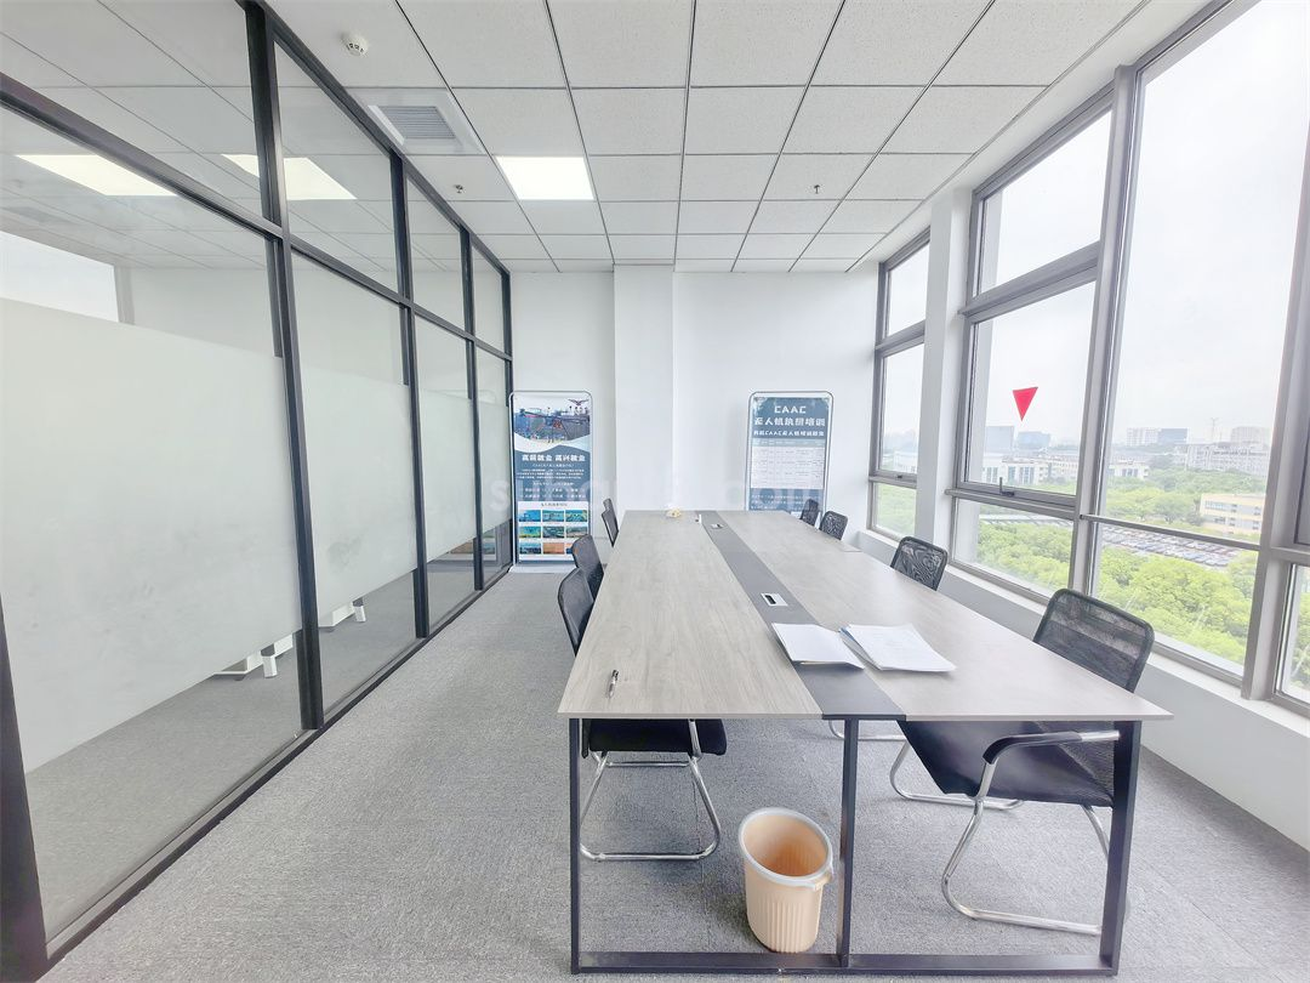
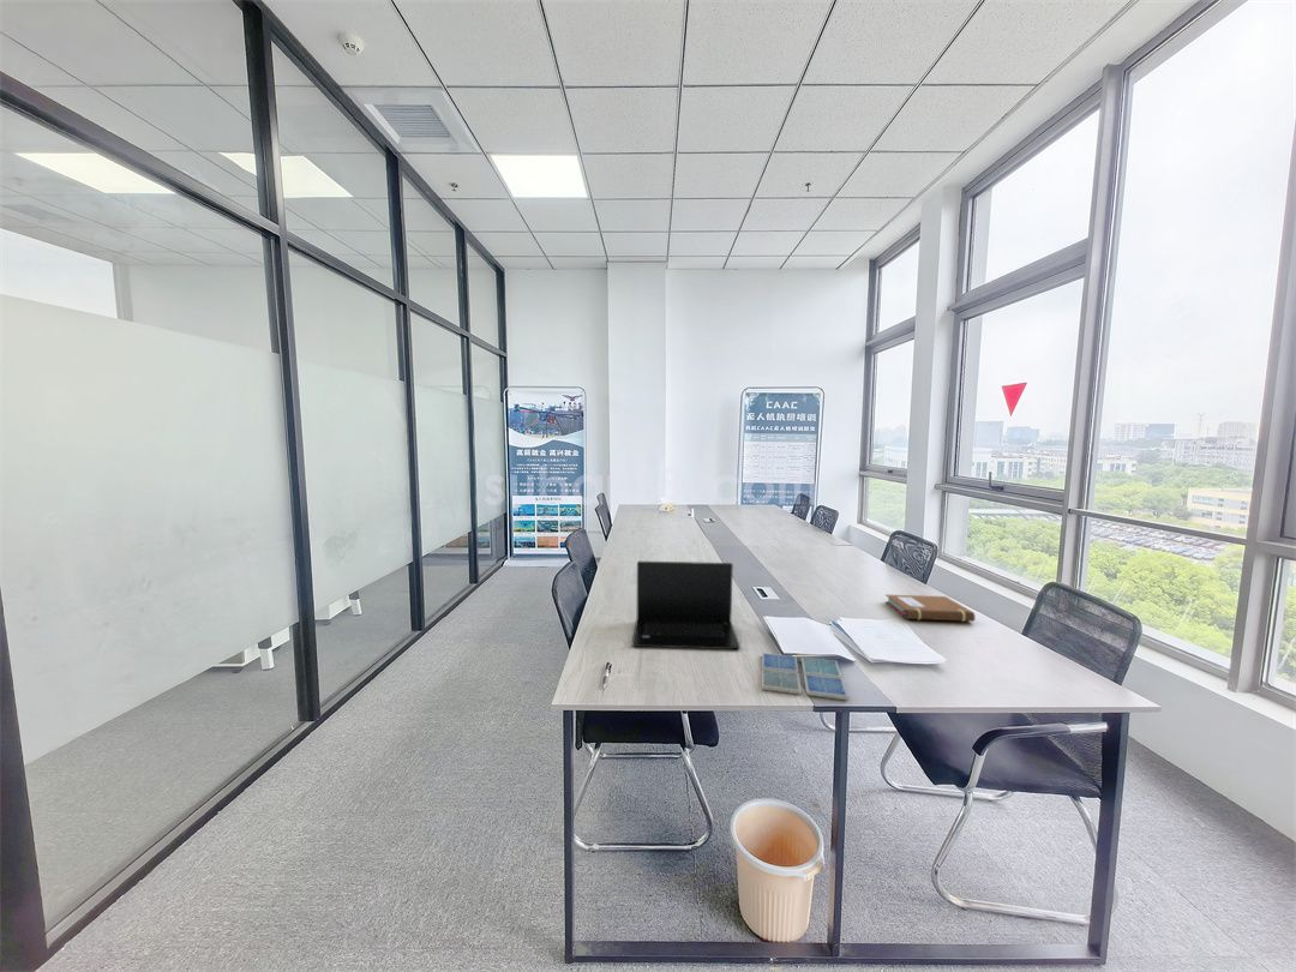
+ notebook (925, 607)
+ laptop (684, 602)
+ drink coaster (798, 674)
